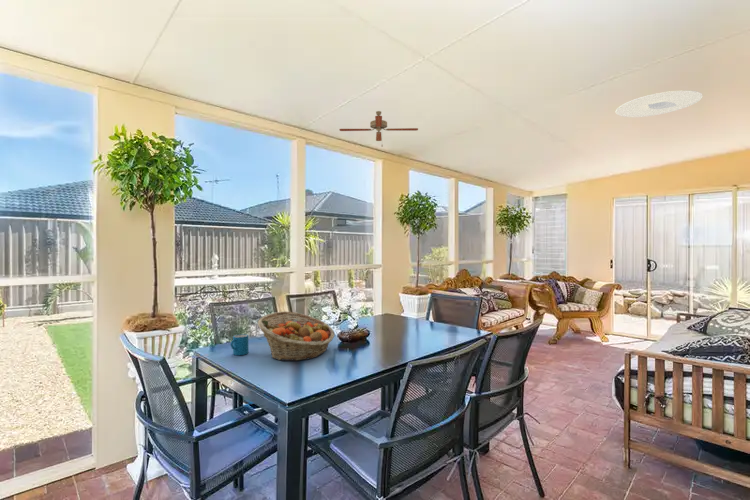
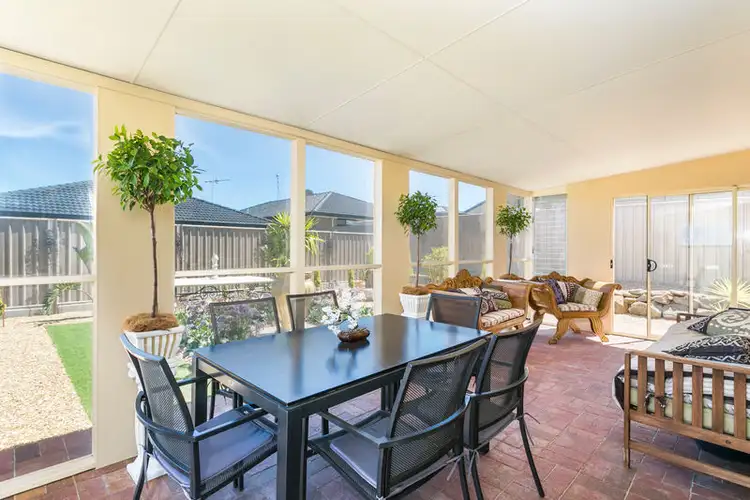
- fruit basket (297, 333)
- mug (238, 345)
- ceiling light (656, 101)
- ceiling fan (378, 129)
